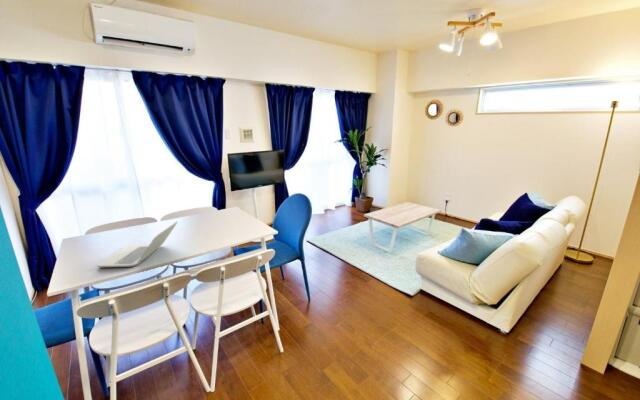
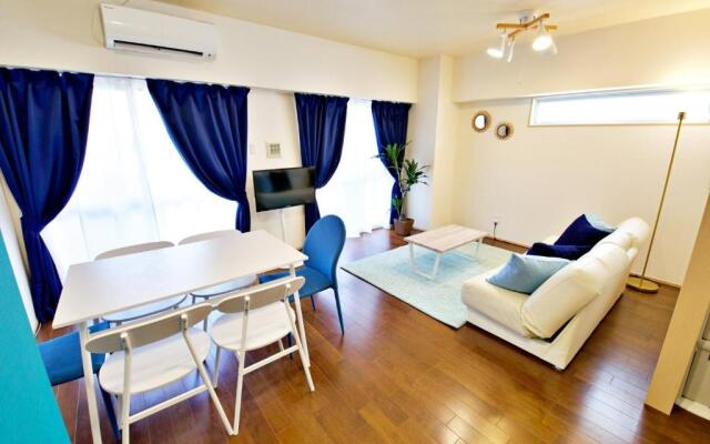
- laptop (140, 245)
